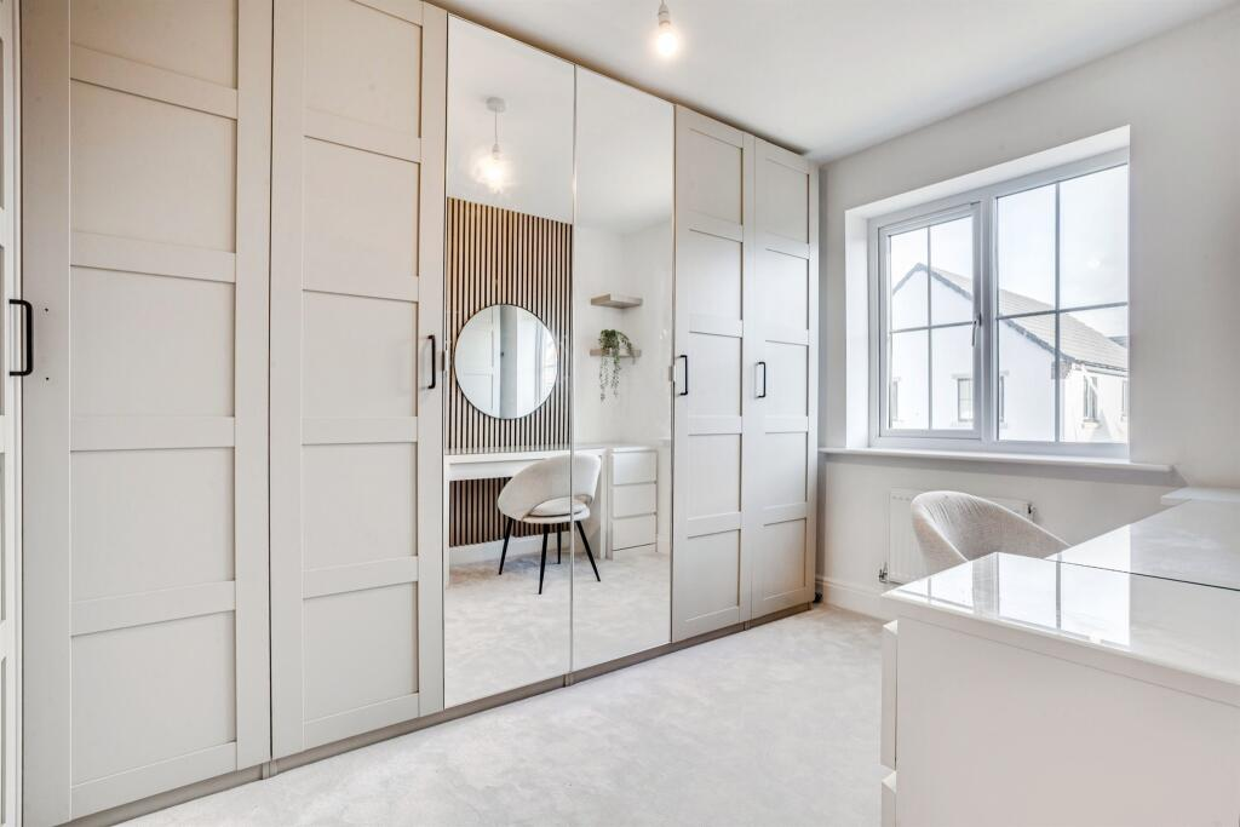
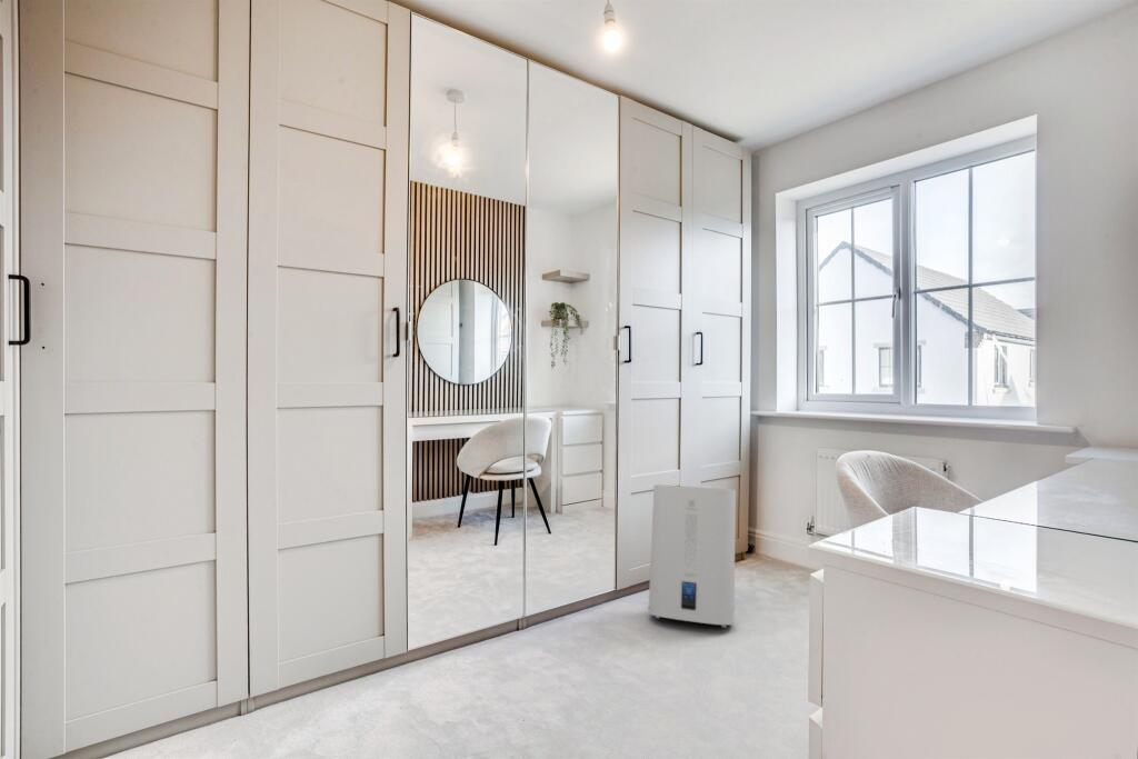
+ water heater (691, 550)
